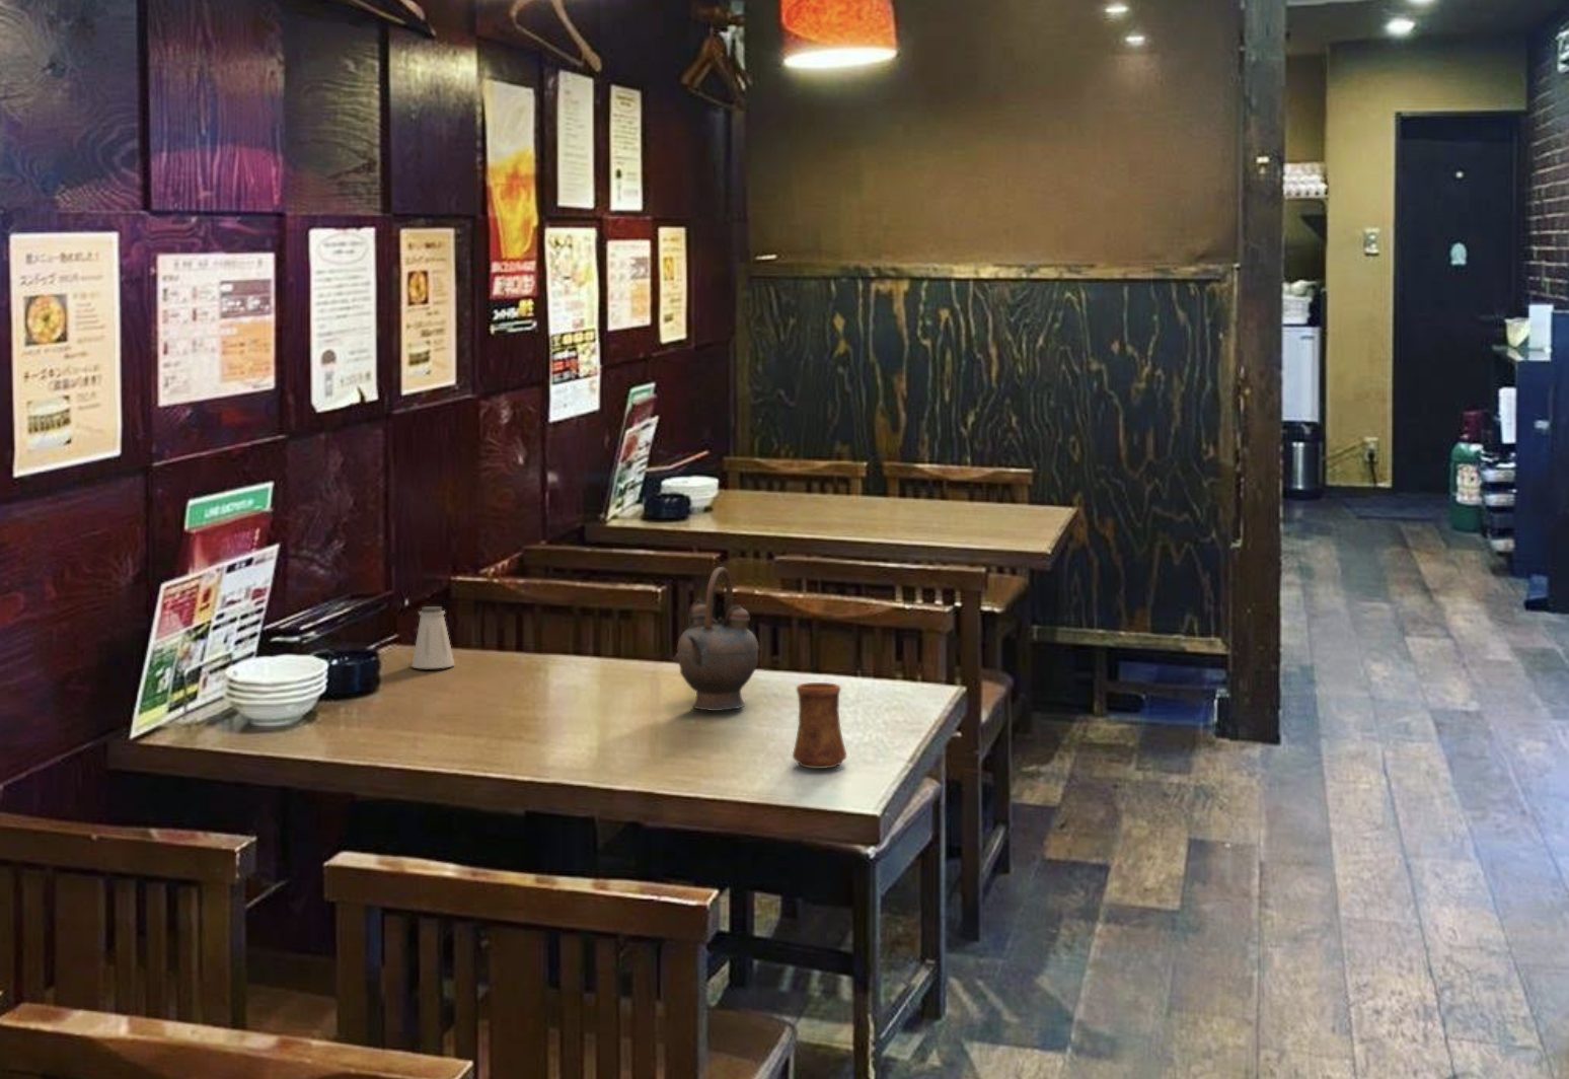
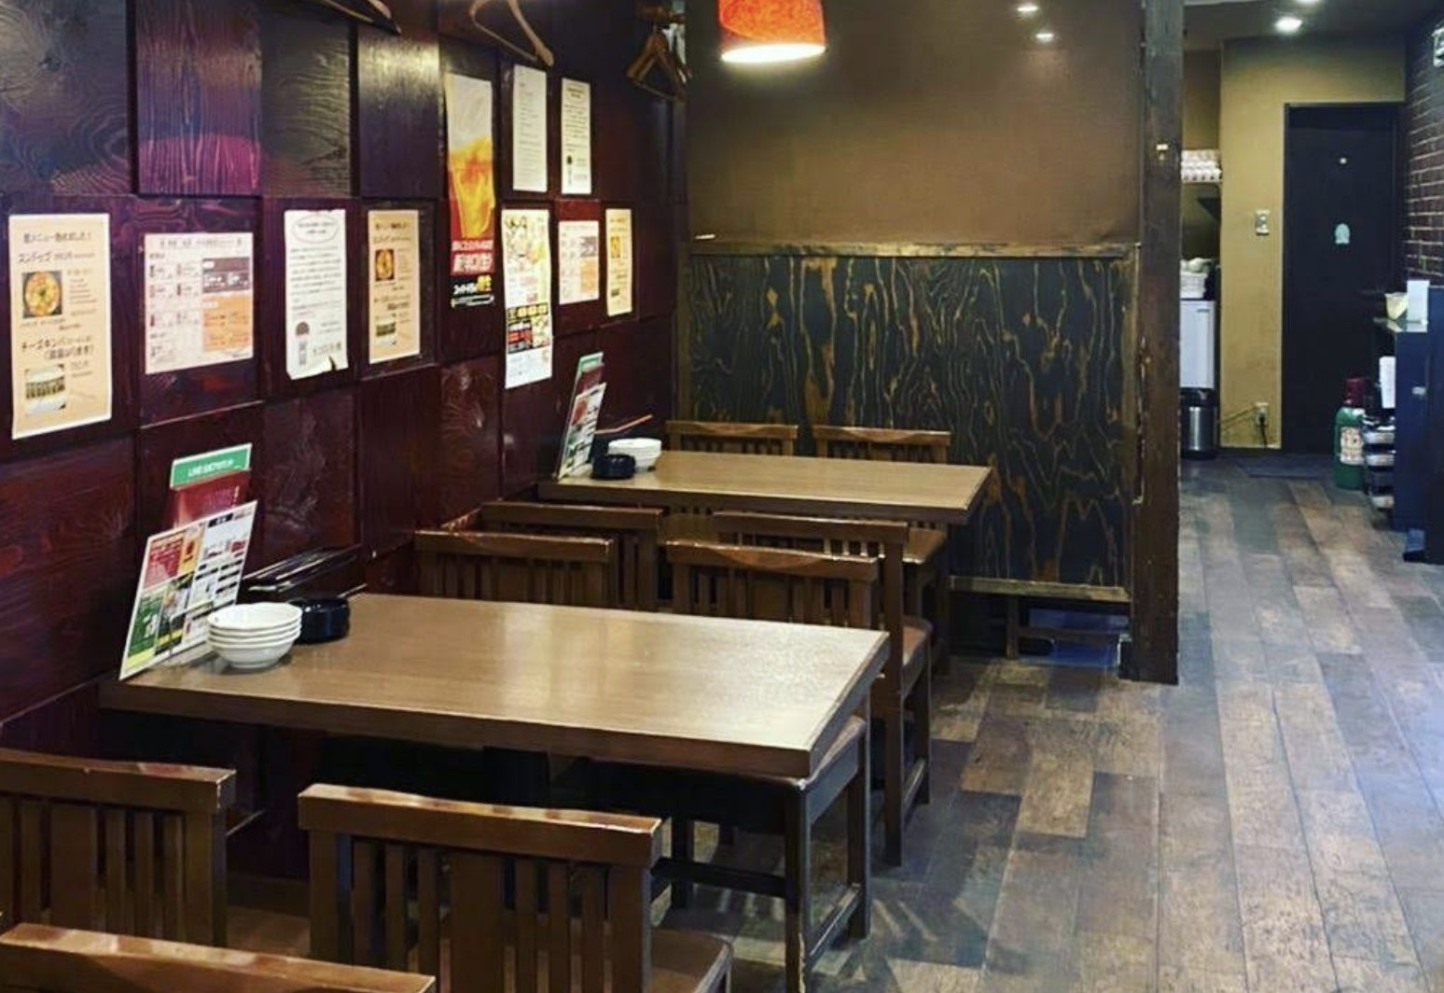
- teapot (713, 639)
- saltshaker (432, 635)
- cup (819, 725)
